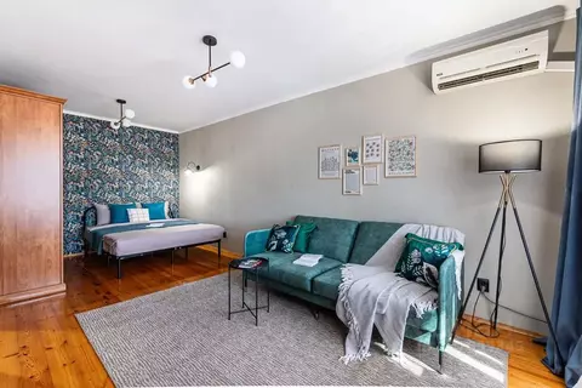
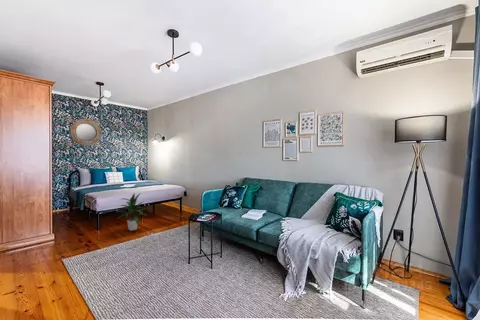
+ indoor plant (132, 211)
+ home mirror (86, 132)
